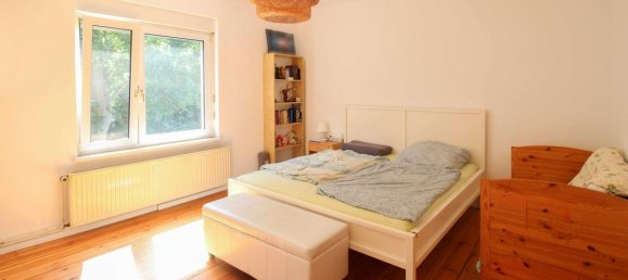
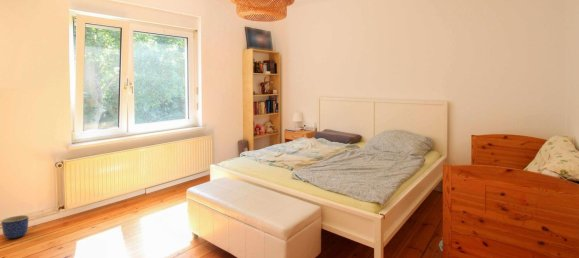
+ planter (15, 227)
